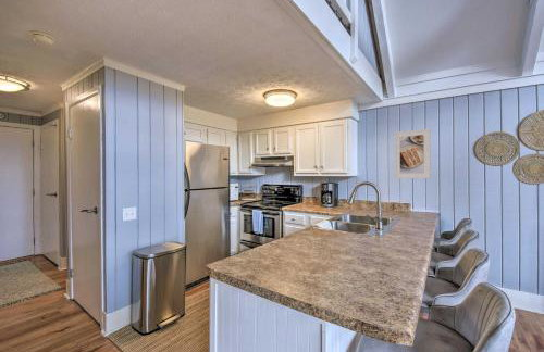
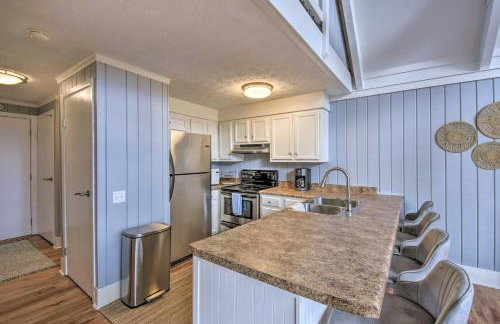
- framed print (411, 154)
